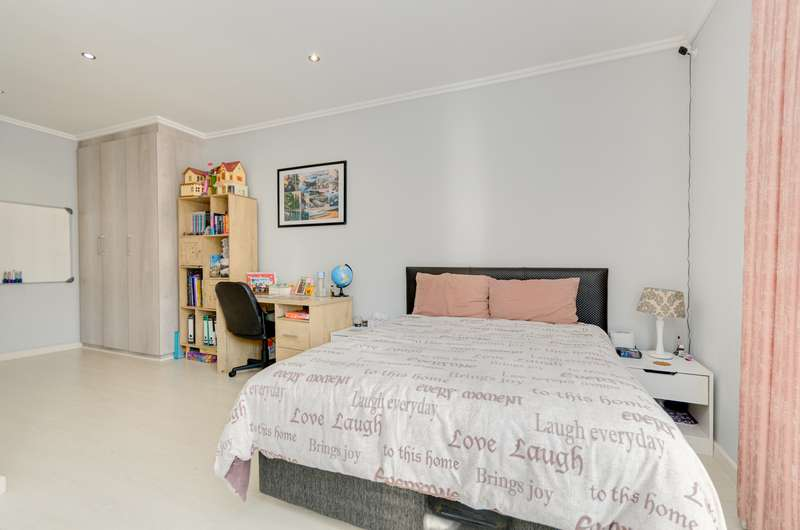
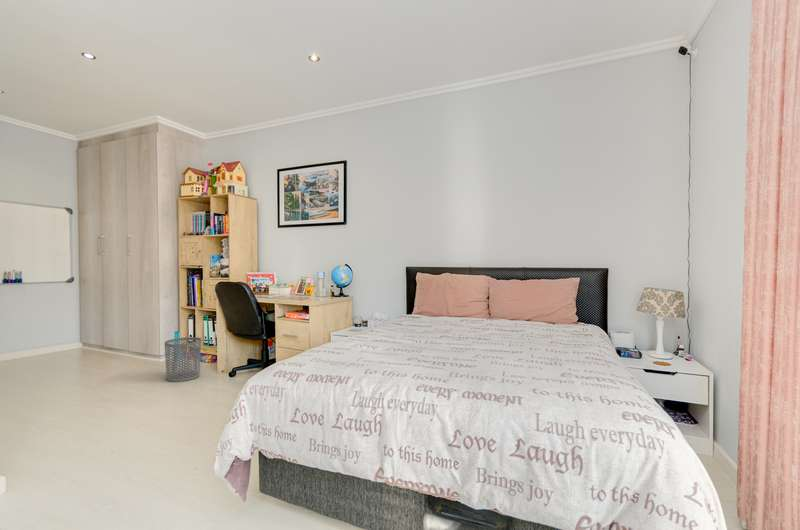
+ waste bin (183, 359)
